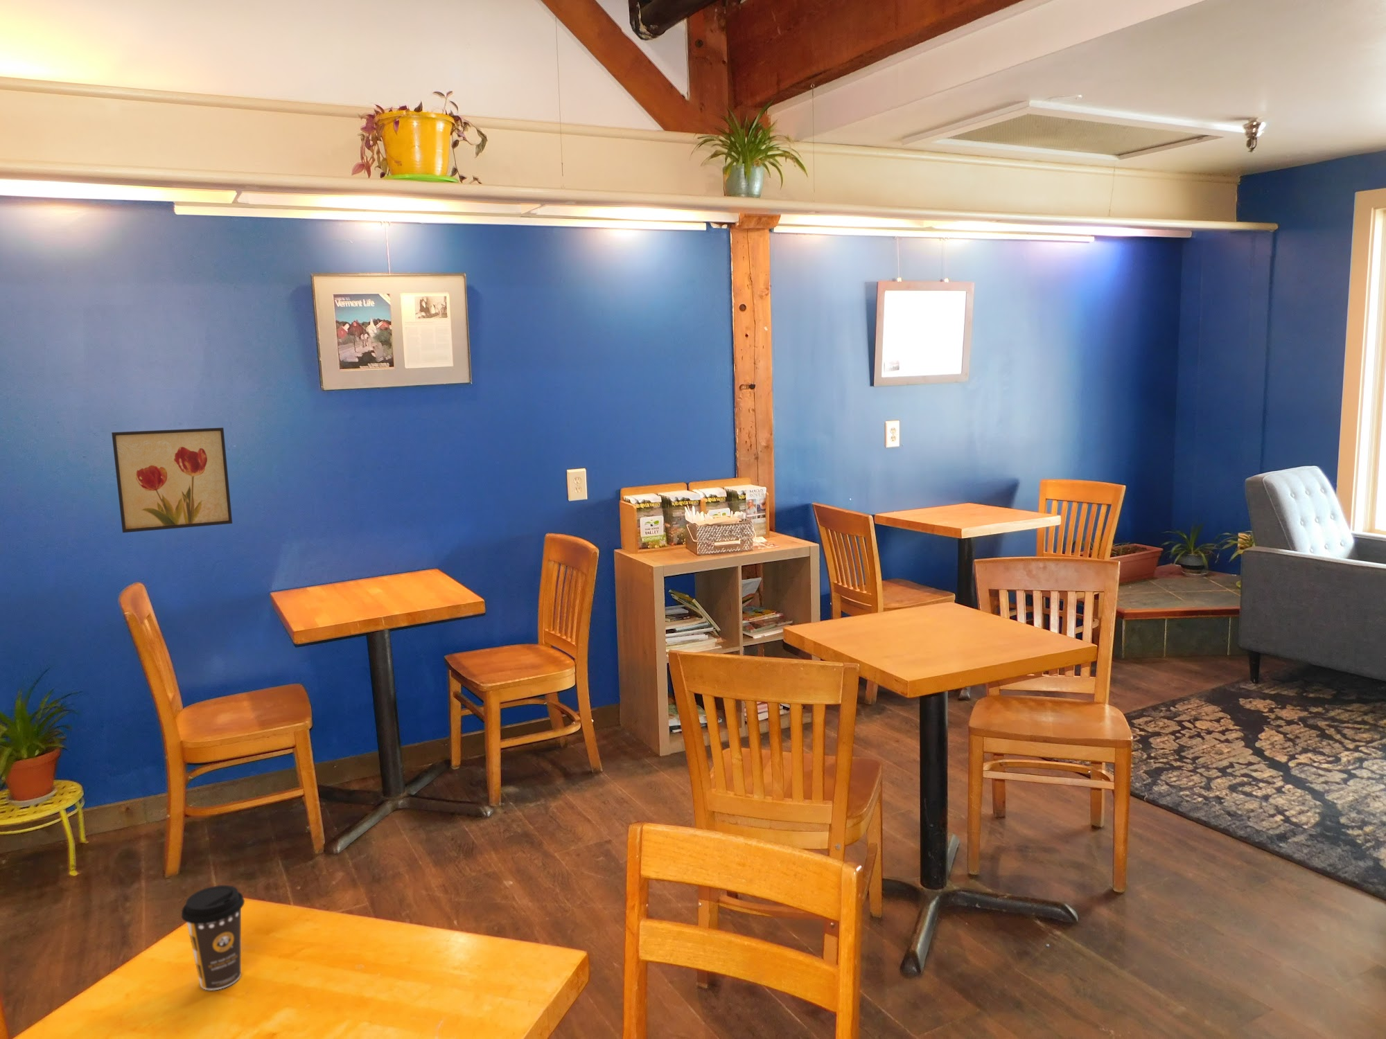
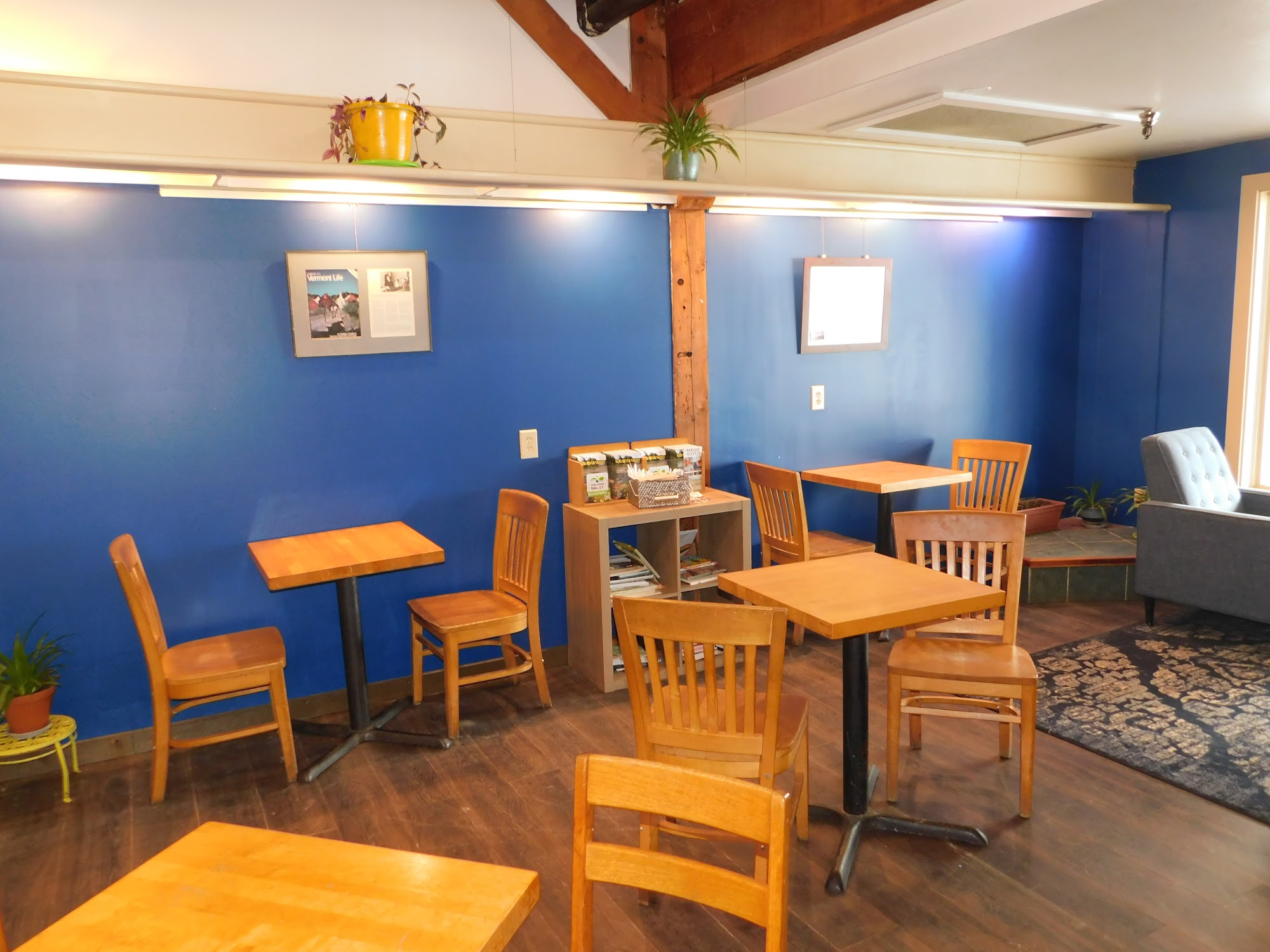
- wall art (174, 479)
- coffee cup (216, 938)
